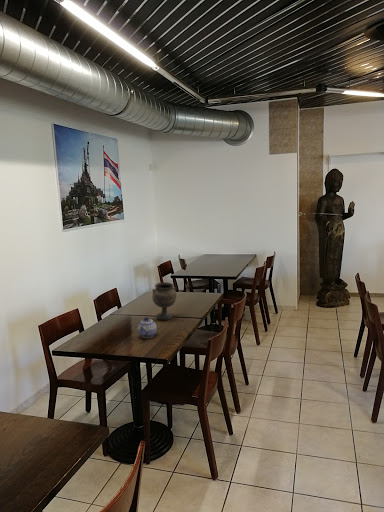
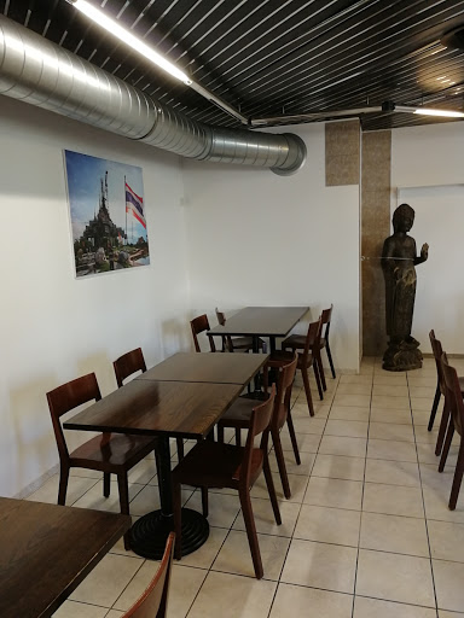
- goblet (164, 301)
- teapot (146, 326)
